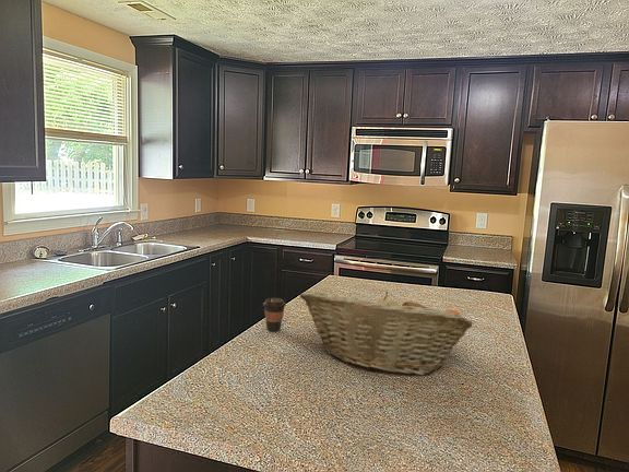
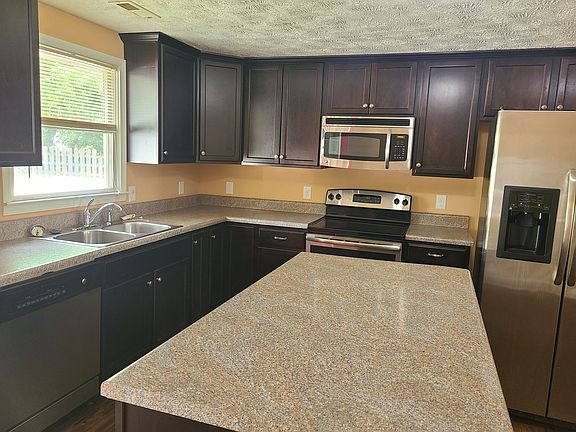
- fruit basket (381, 321)
- coffee cup (274, 315)
